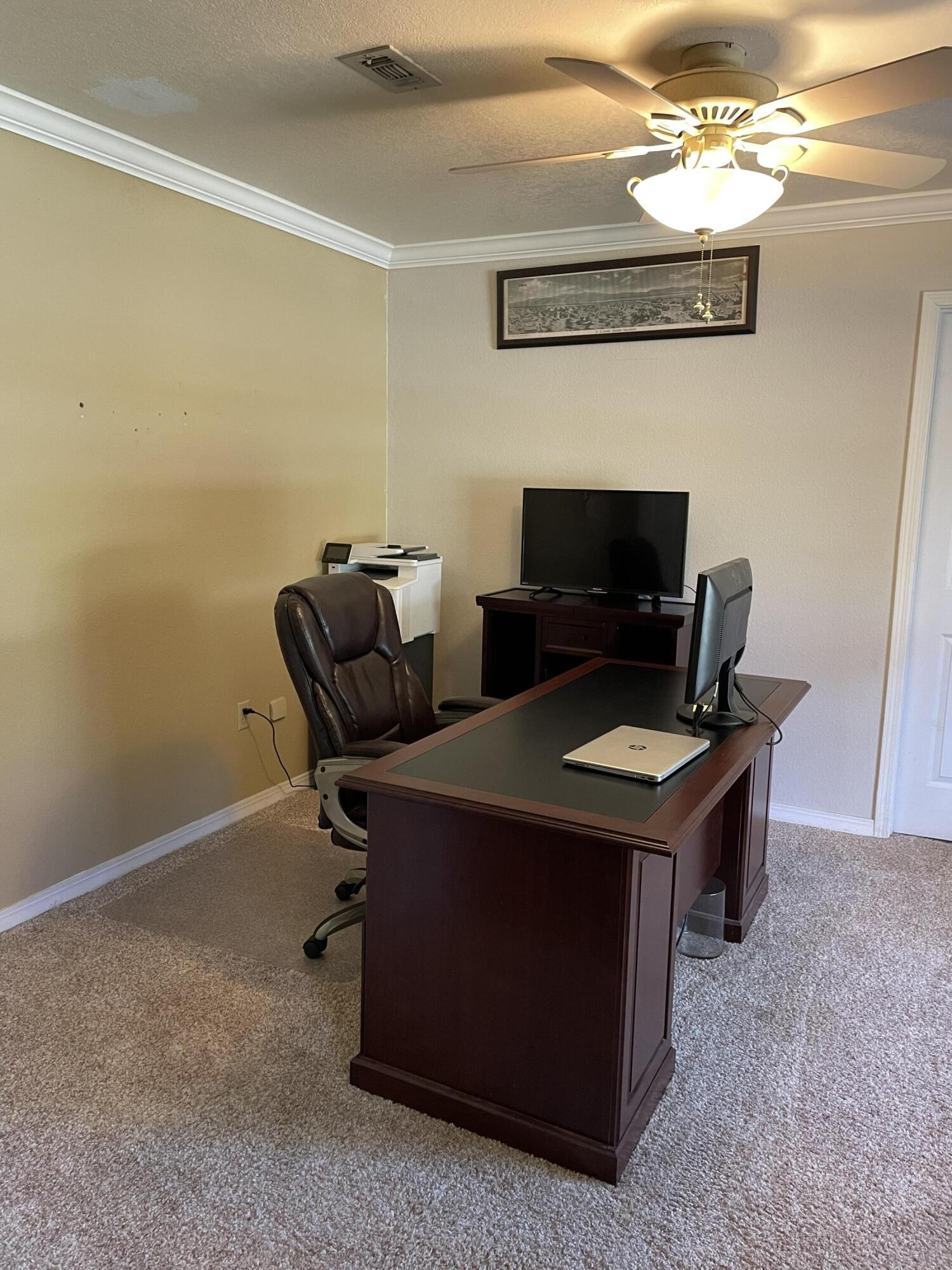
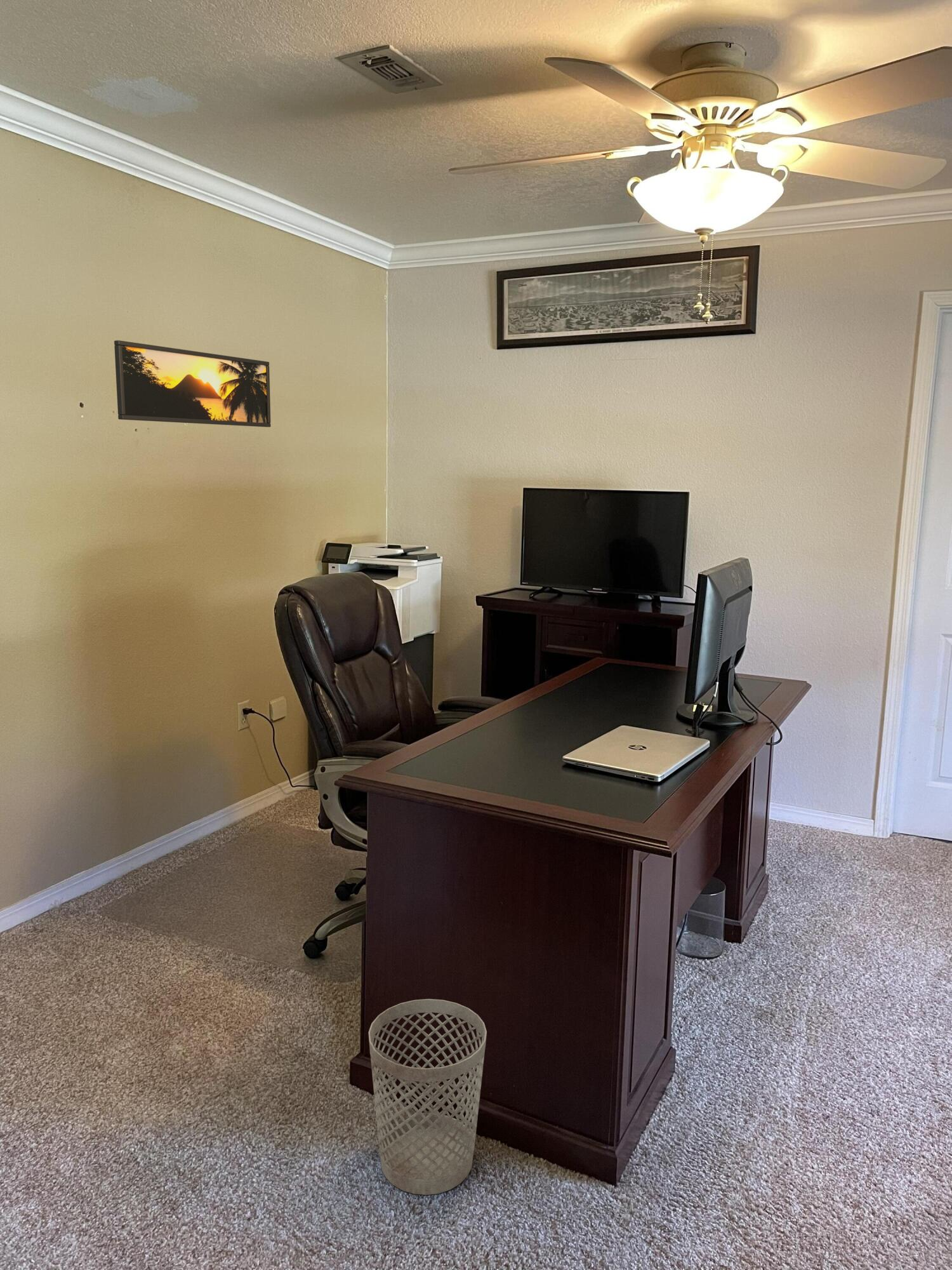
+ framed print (200, 388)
+ wastebasket (426, 1097)
